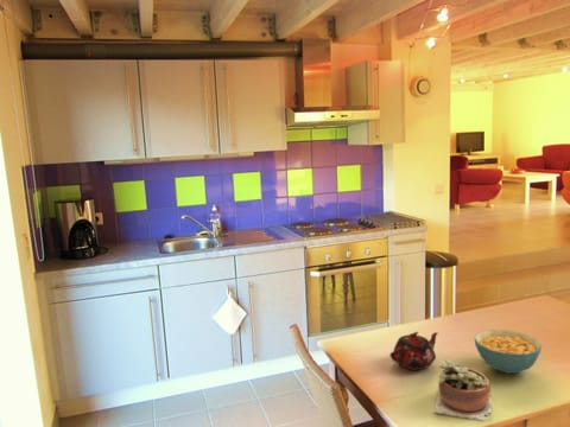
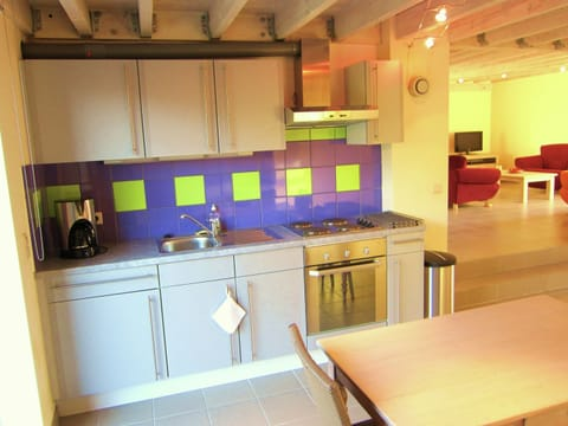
- cereal bowl (506, 355)
- teapot (414, 348)
- succulent plant (463, 382)
